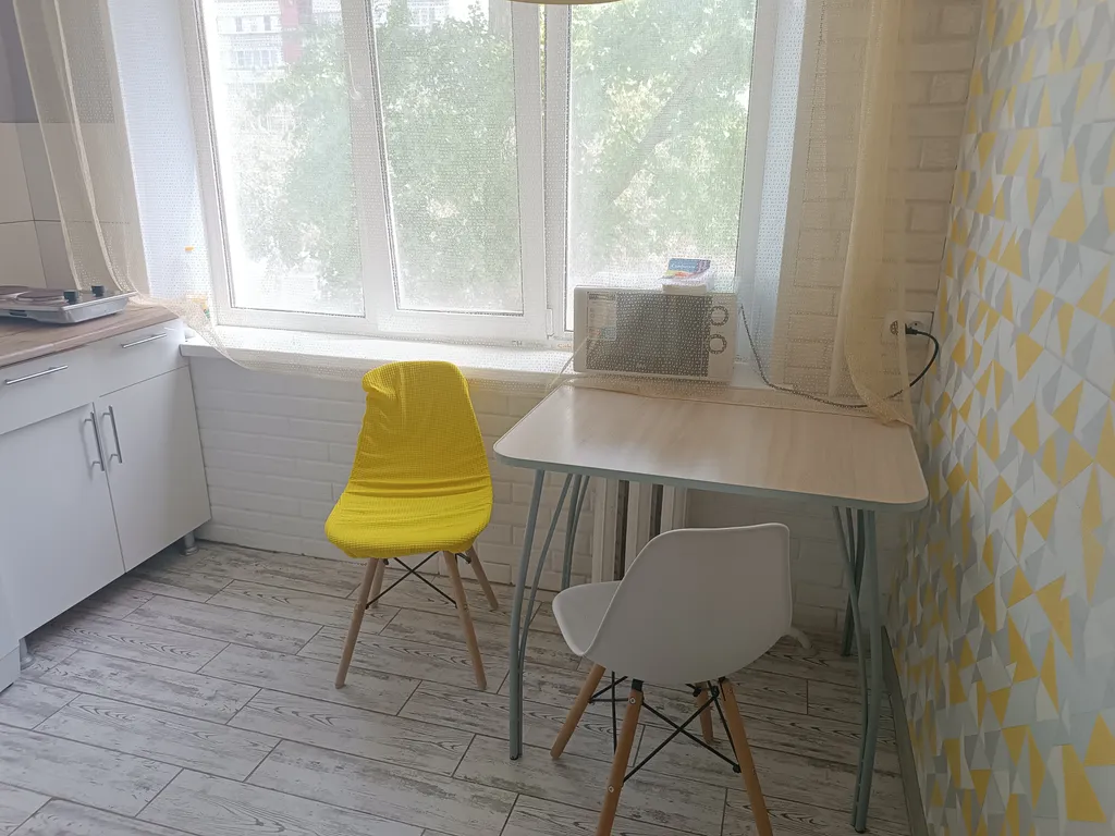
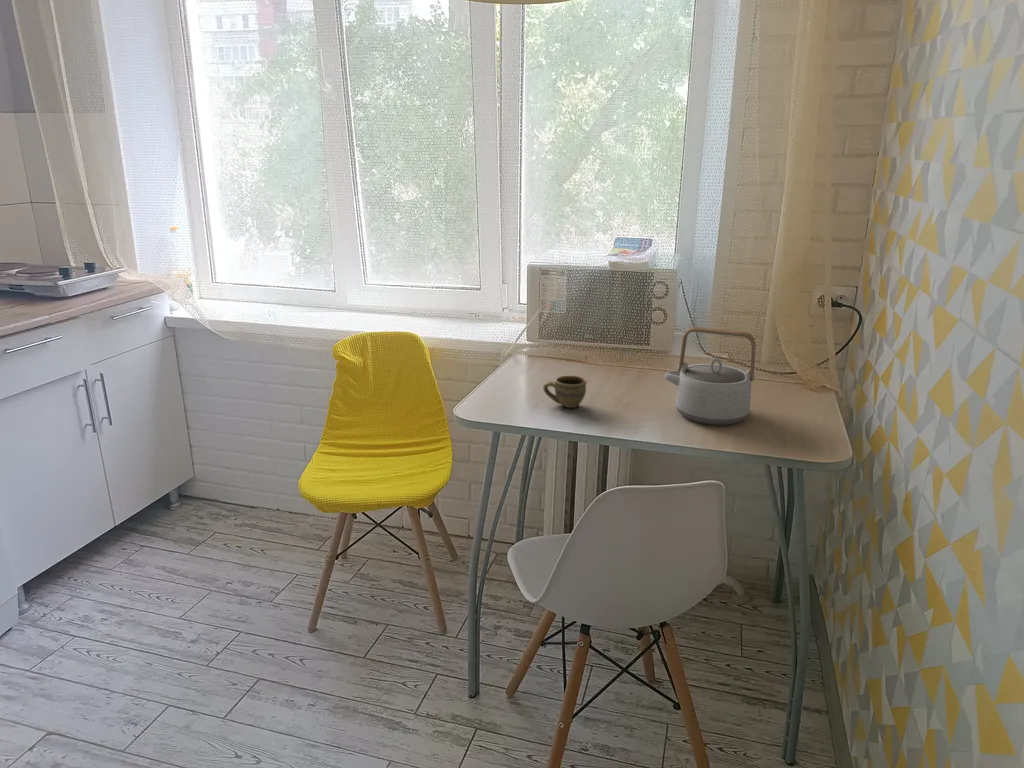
+ cup (564, 391)
+ teapot (708, 372)
